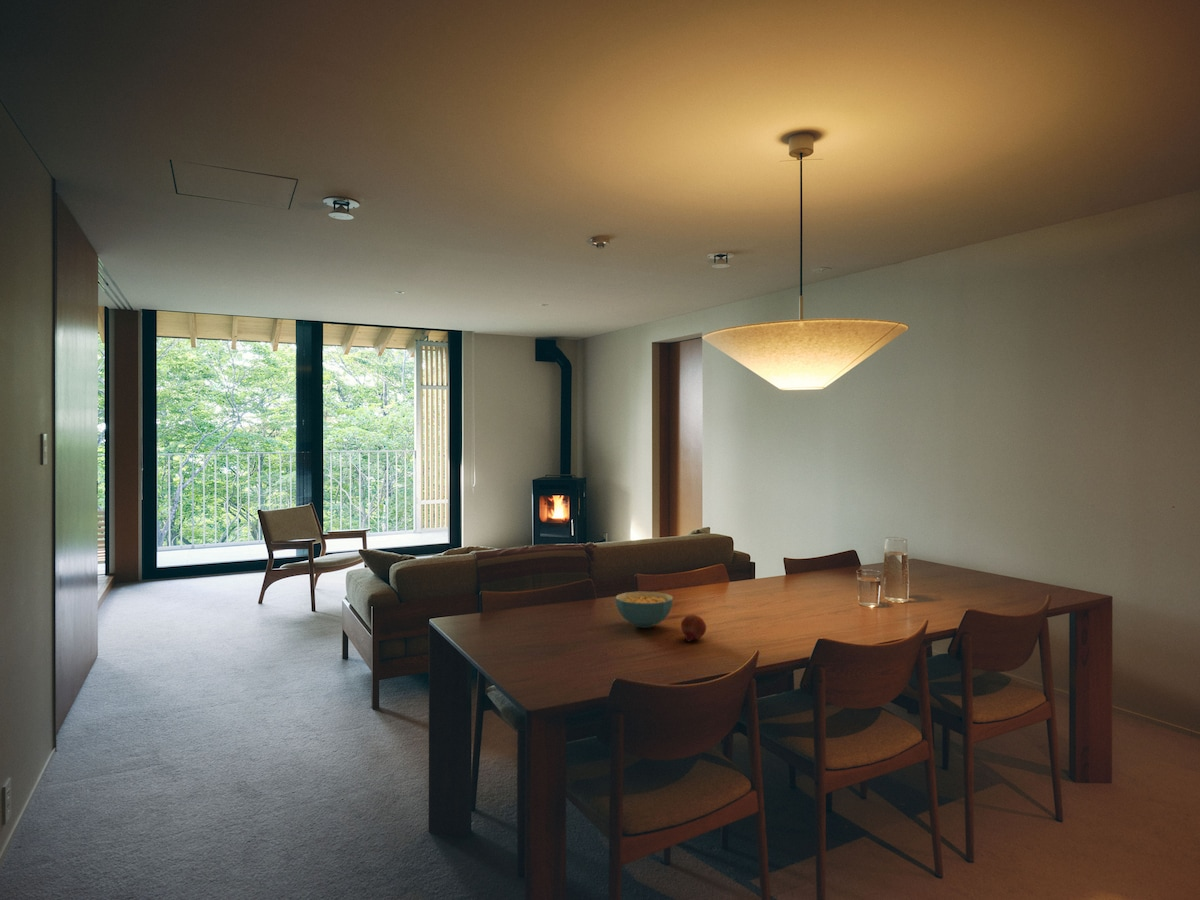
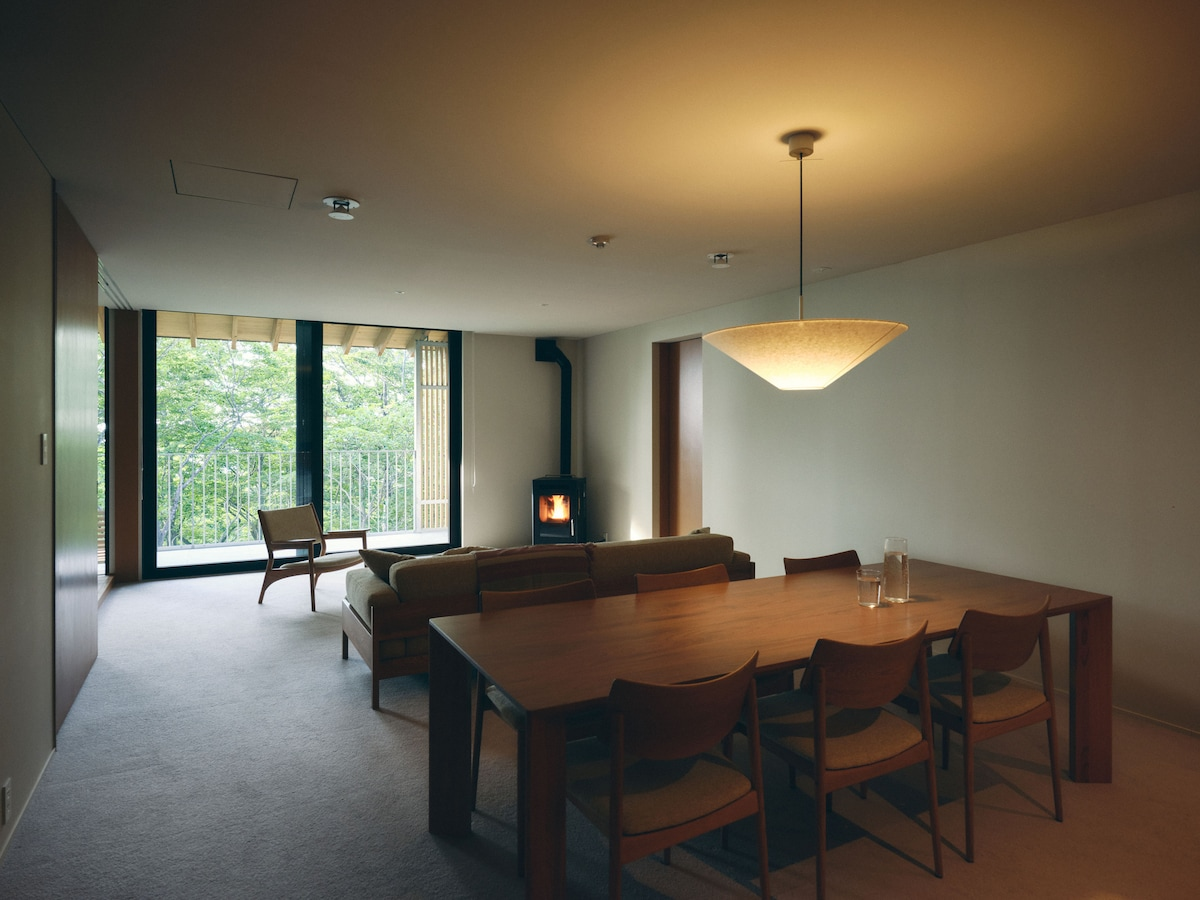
- cereal bowl (644, 611)
- fruit (693, 626)
